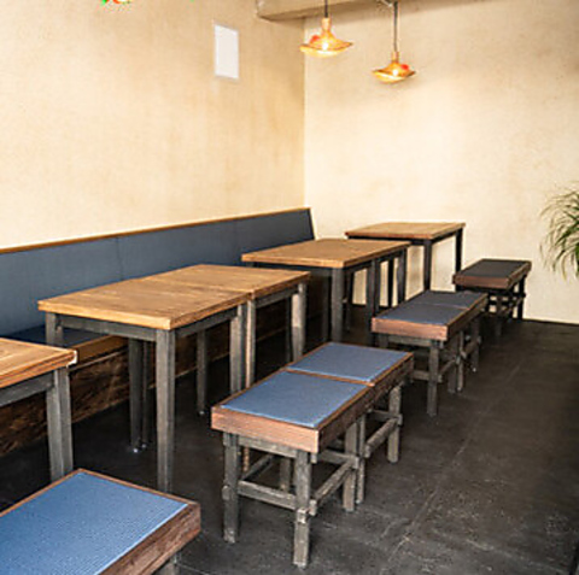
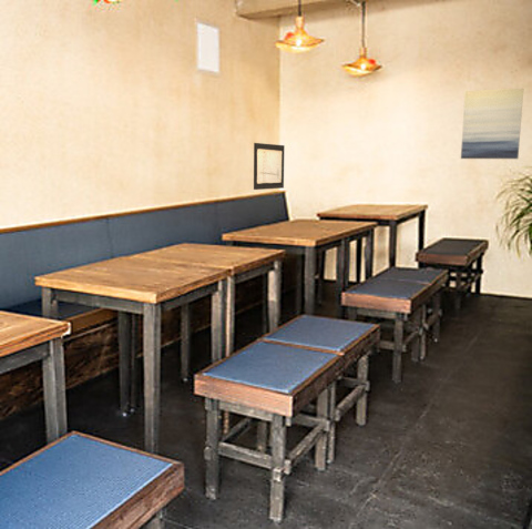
+ wall art (269, 166)
+ wall art (491, 124)
